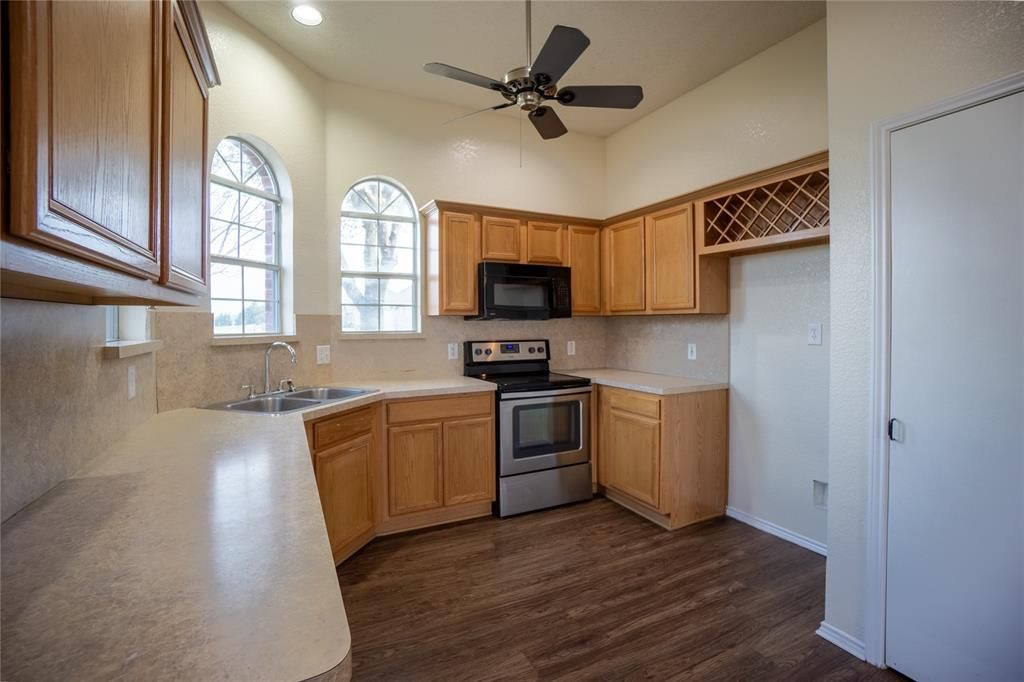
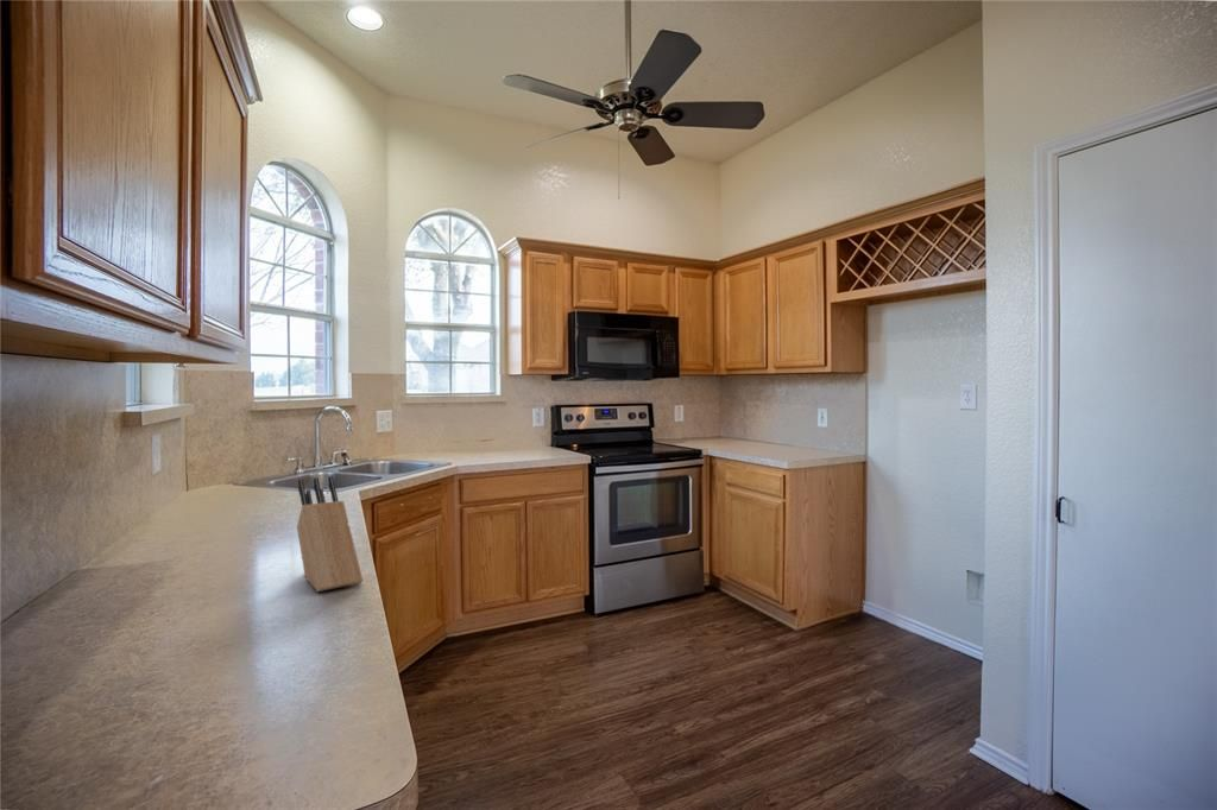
+ knife block (326, 527)
